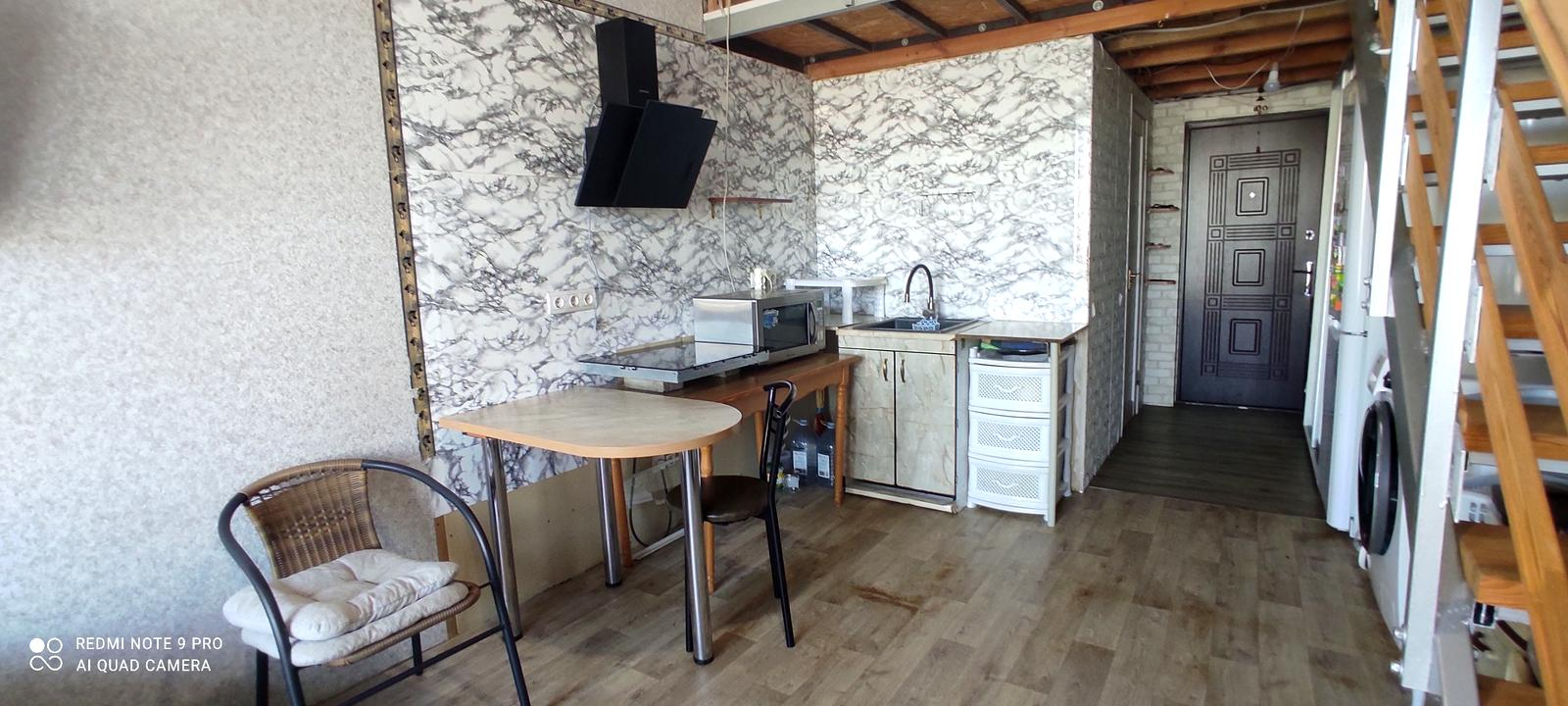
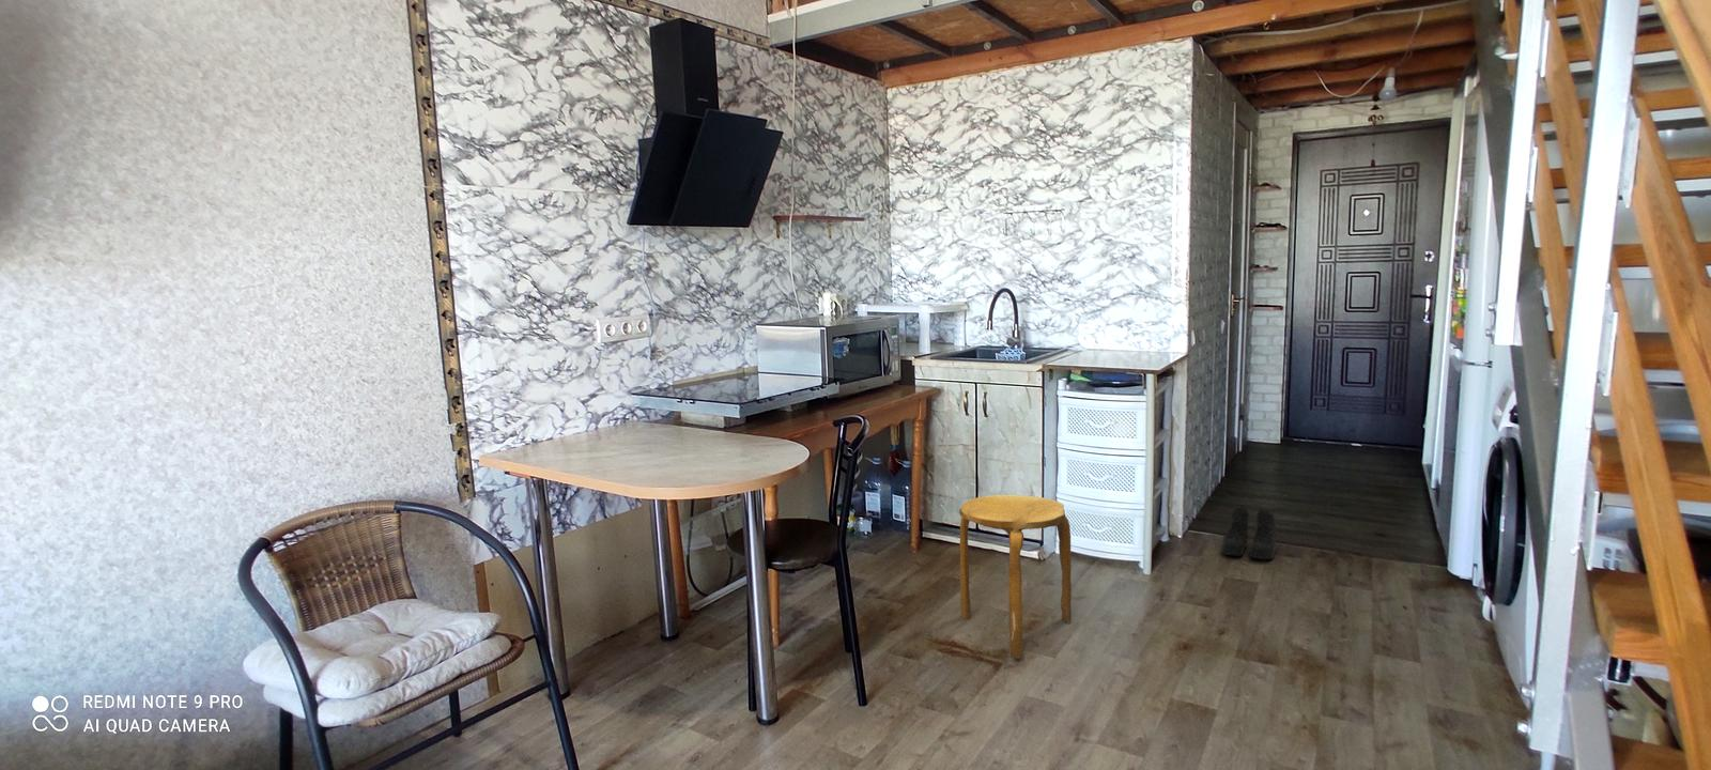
+ boots (1247, 530)
+ stool (1019, 568)
